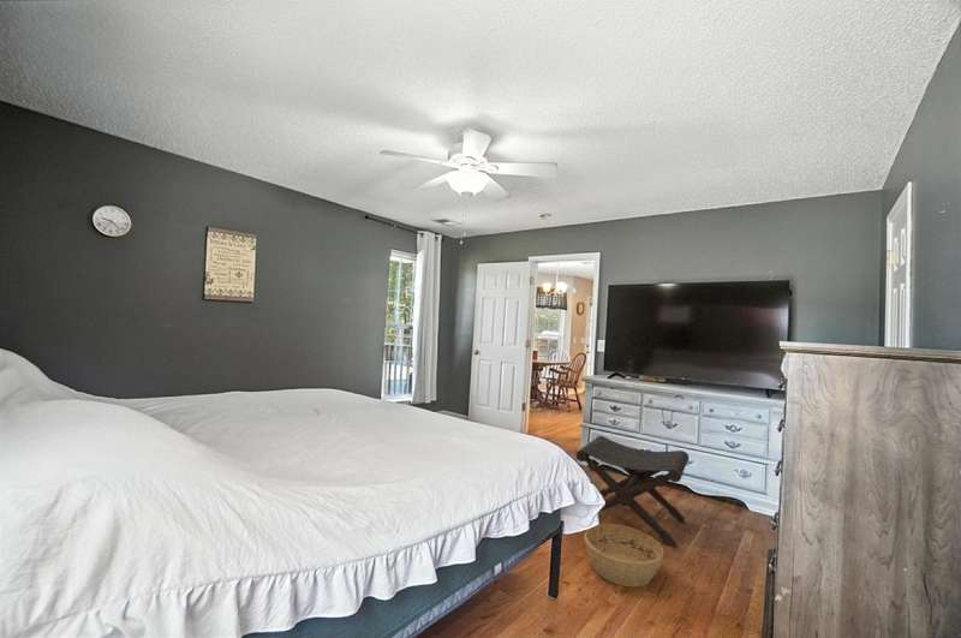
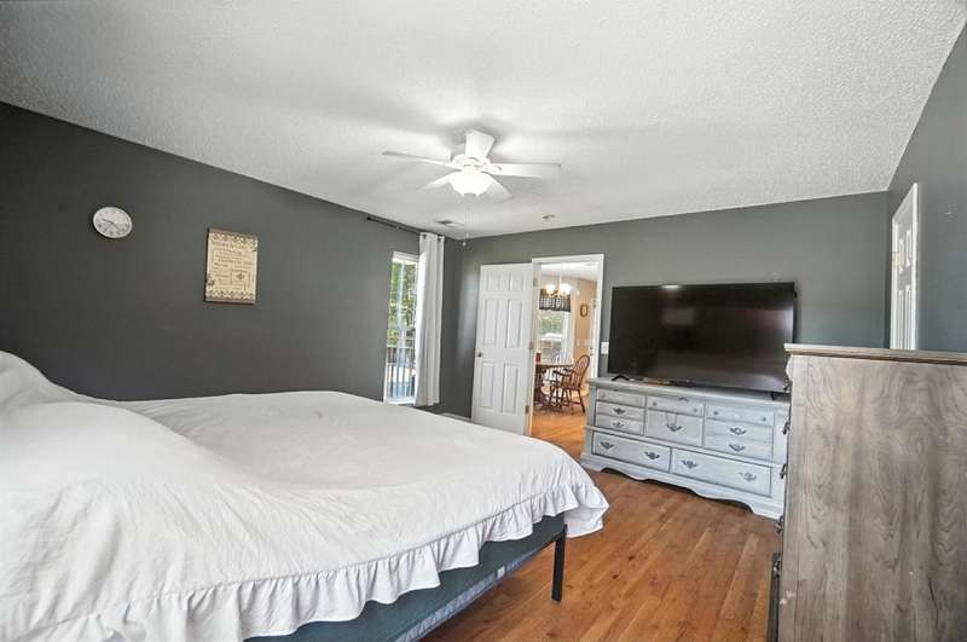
- footstool (631, 484)
- basket (622, 555)
